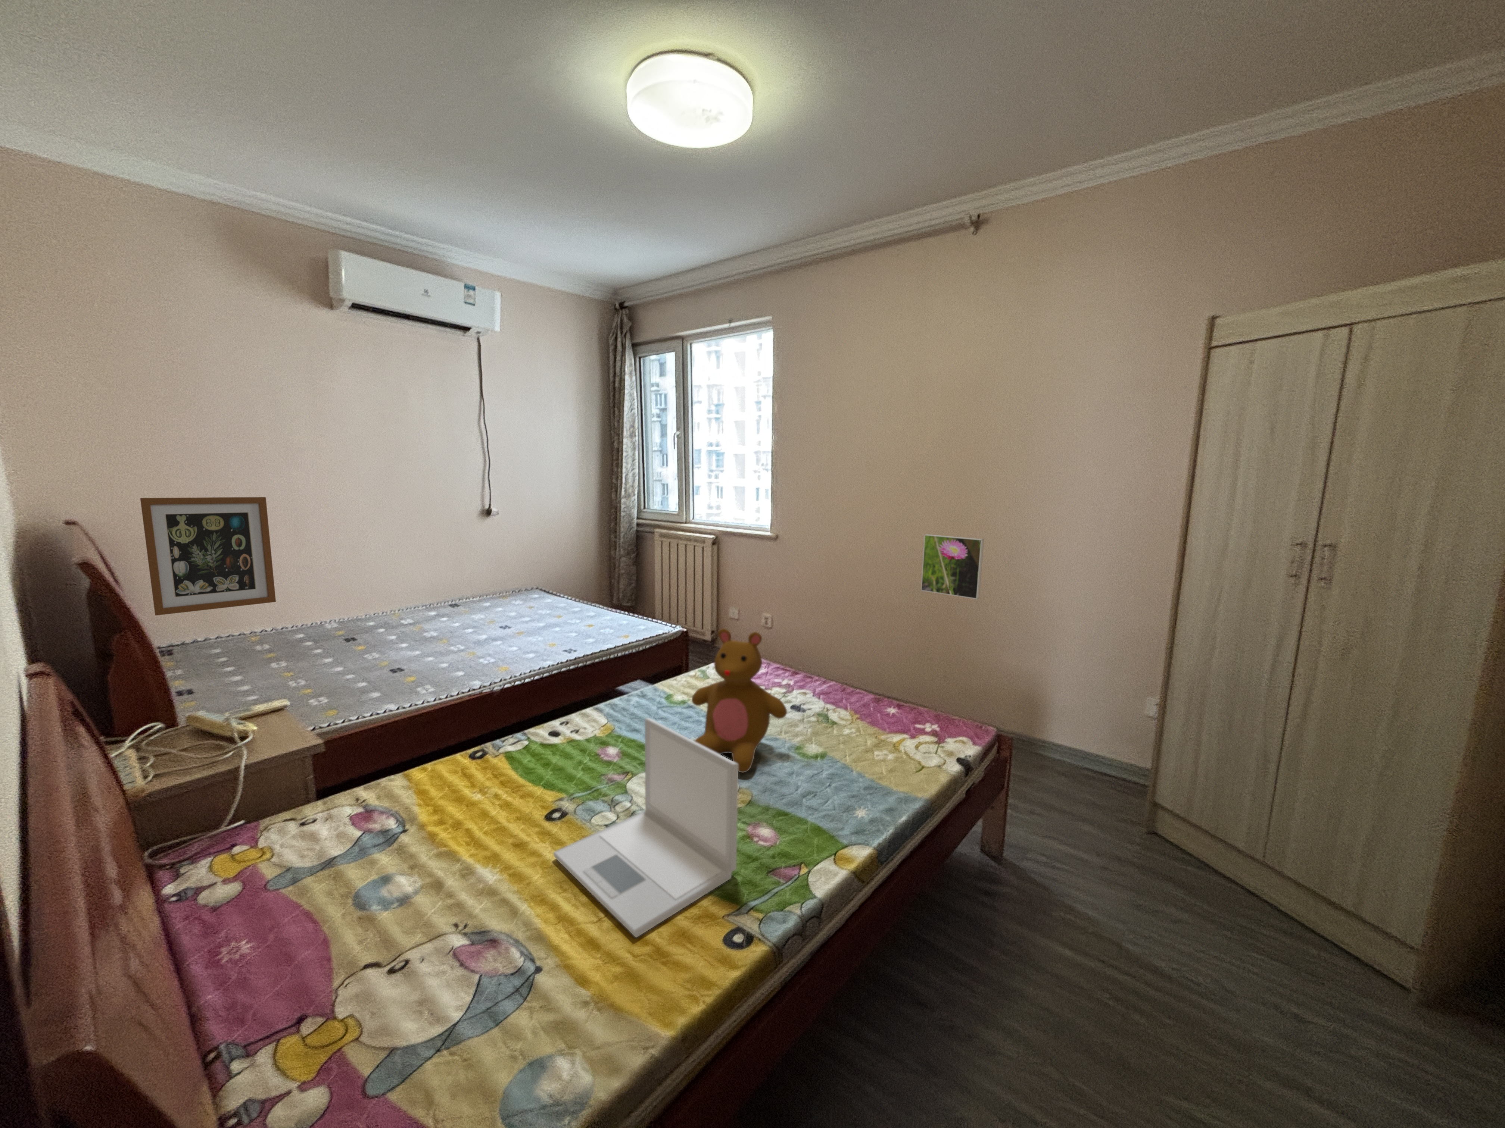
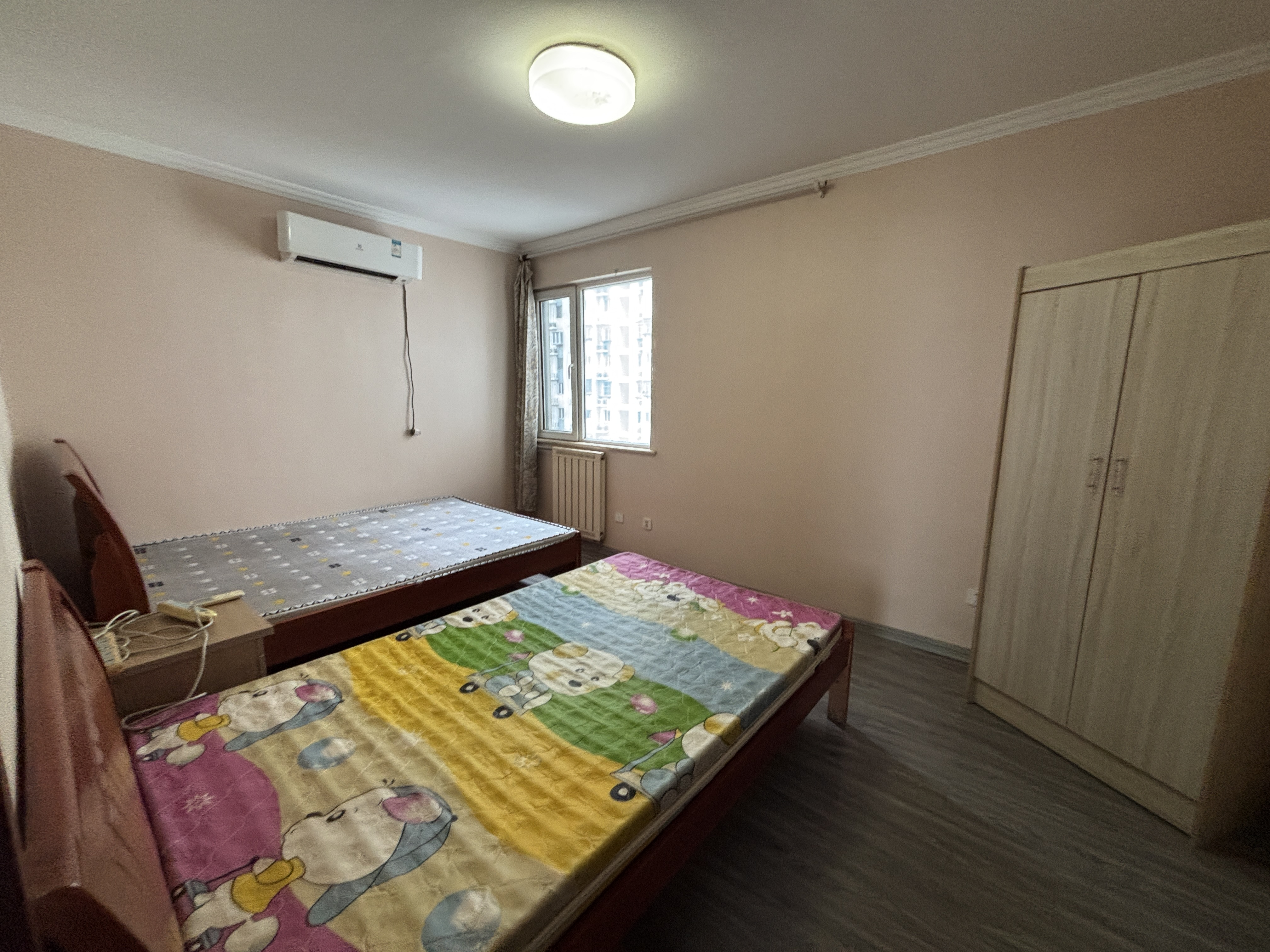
- teddy bear (732, 696)
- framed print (952, 565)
- laptop (643, 812)
- wall art (213, 553)
